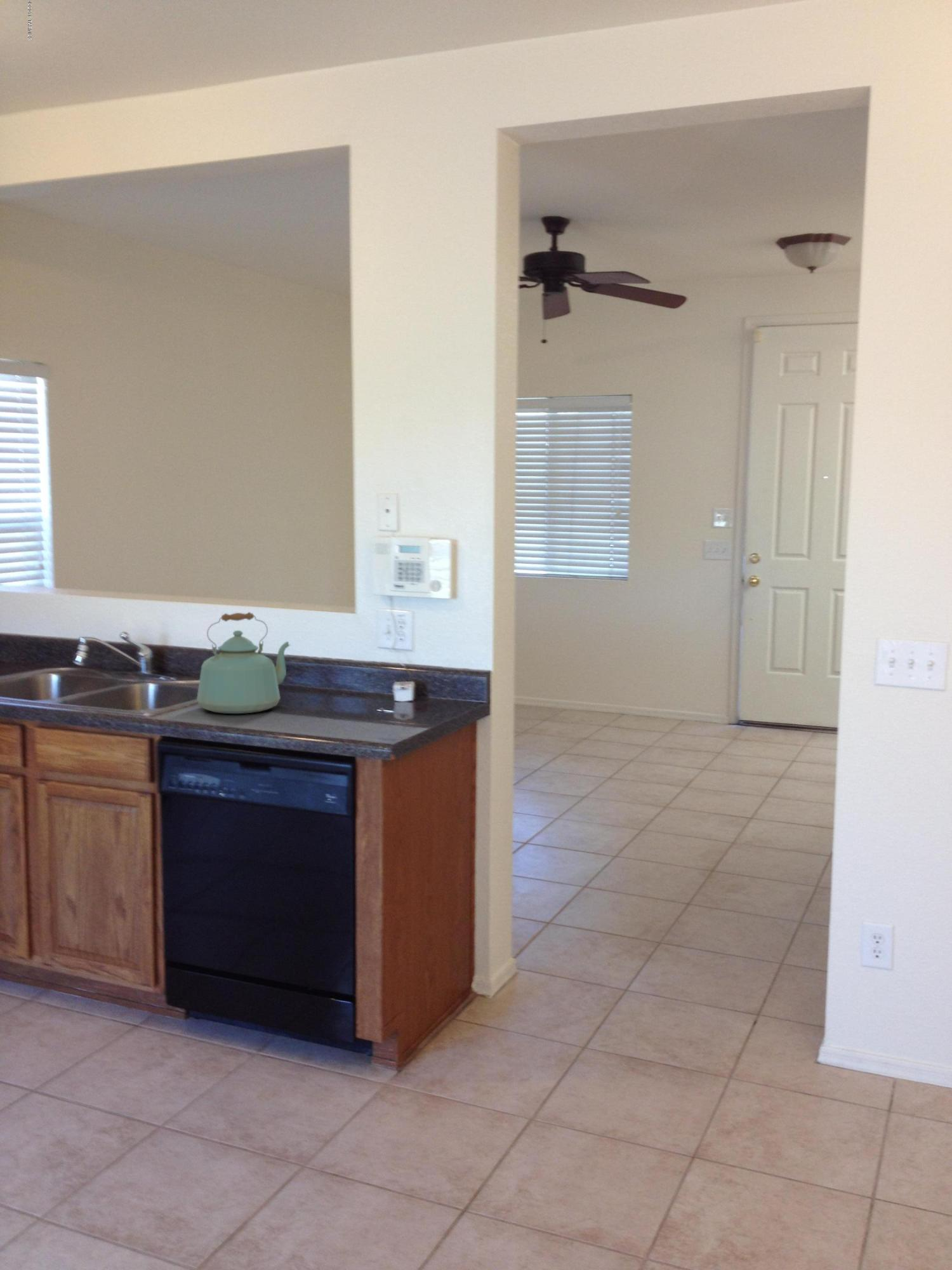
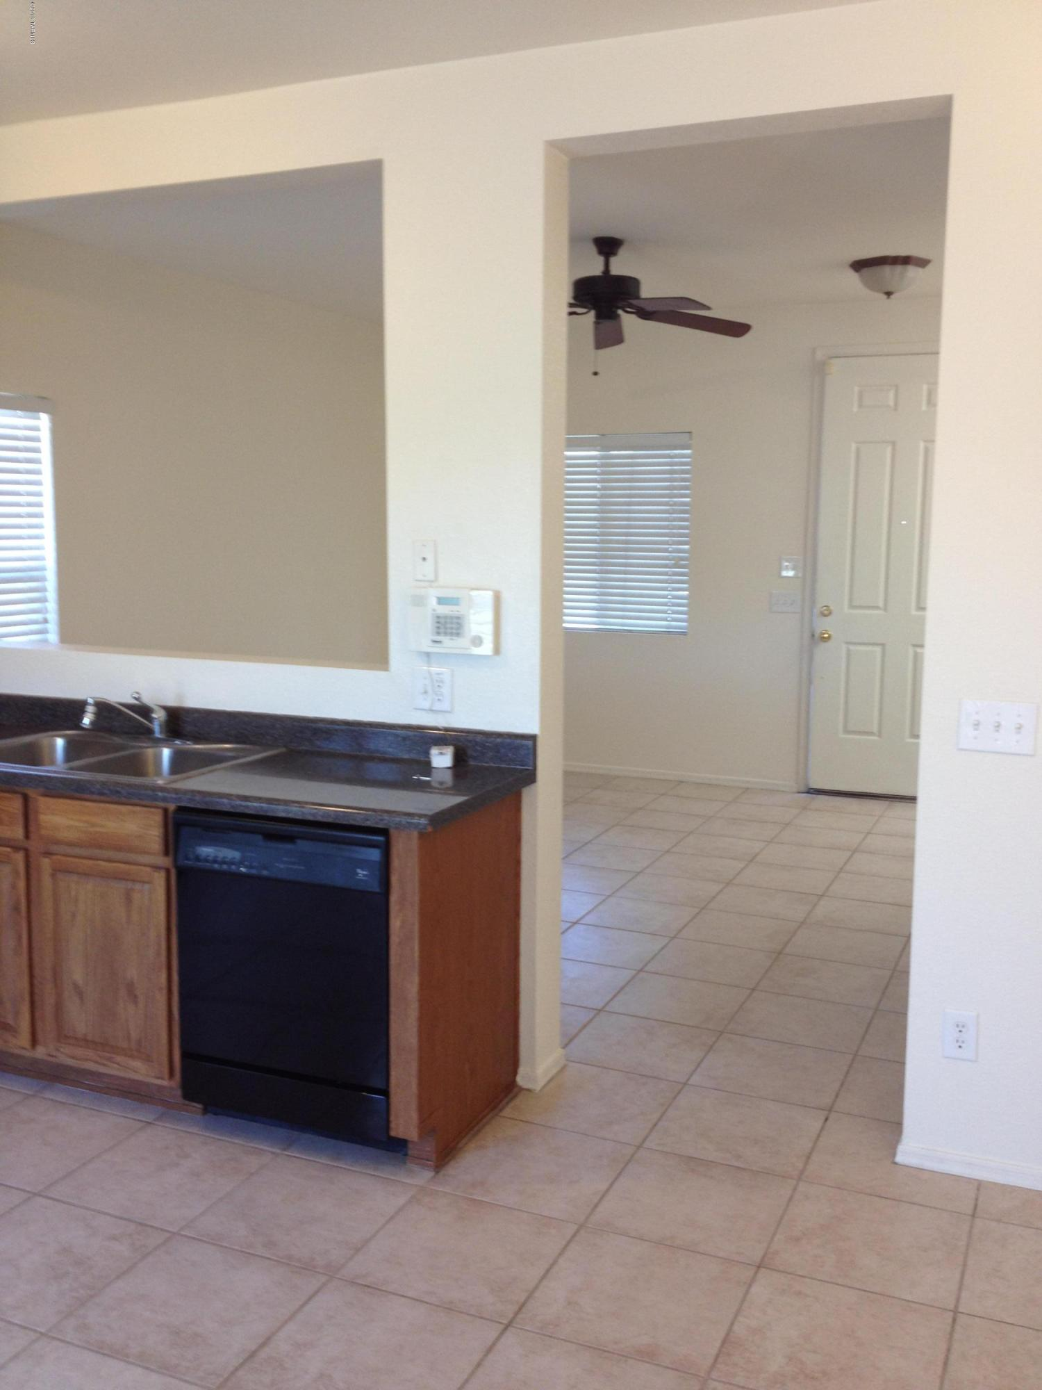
- kettle (246, 660)
